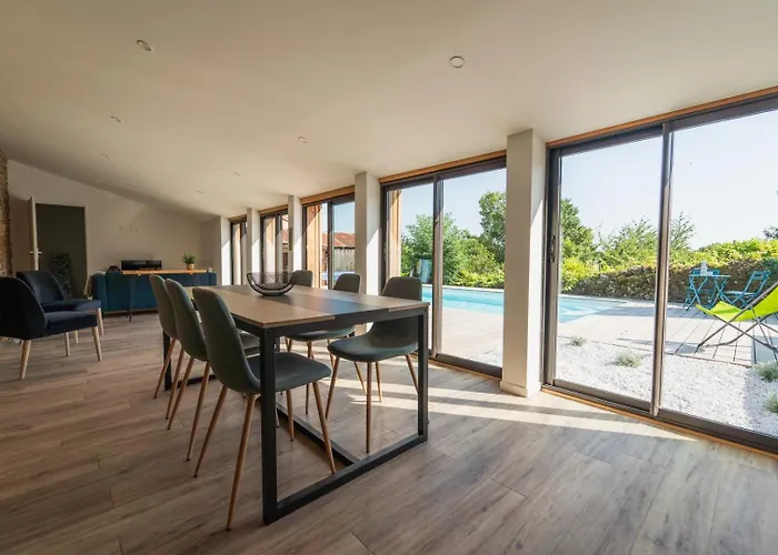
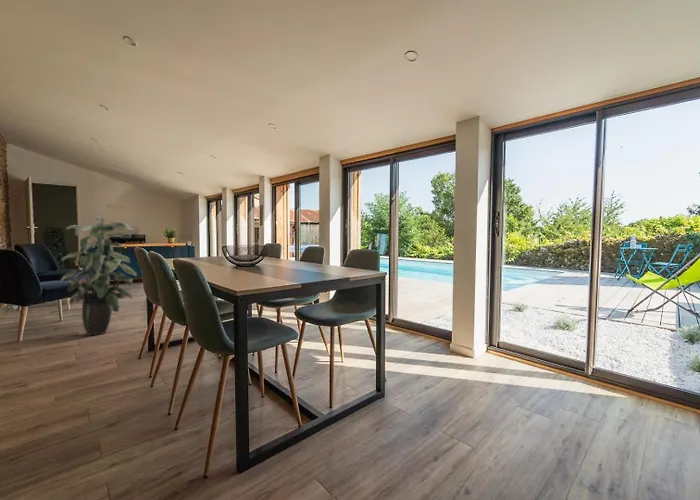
+ indoor plant (101, 275)
